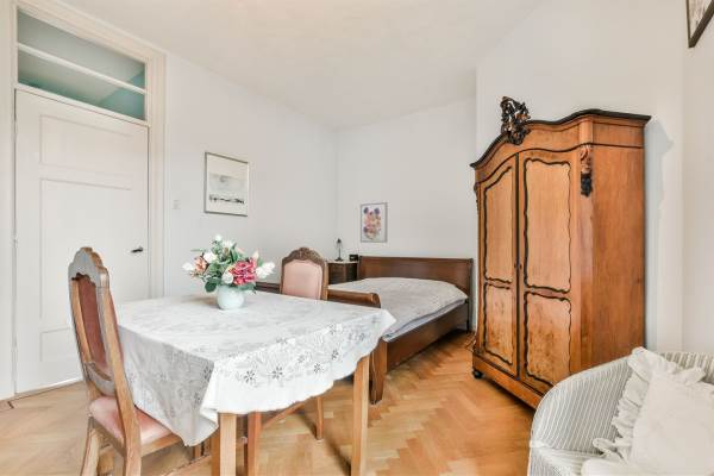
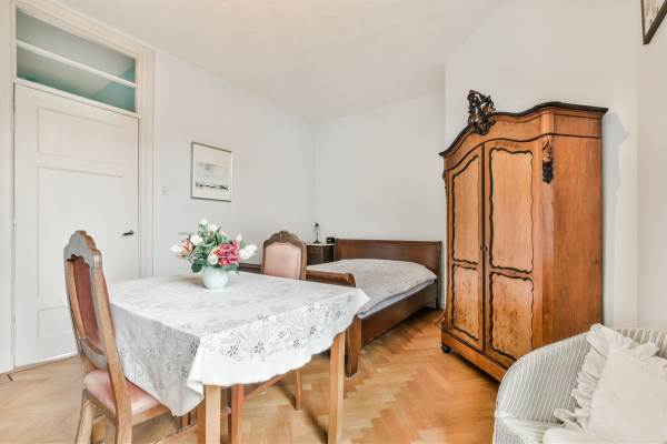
- wall art (372, 223)
